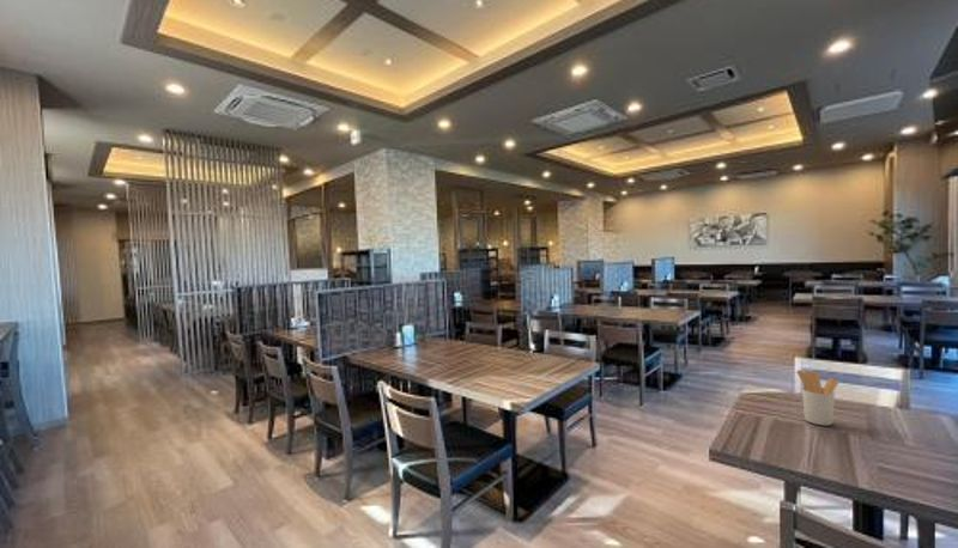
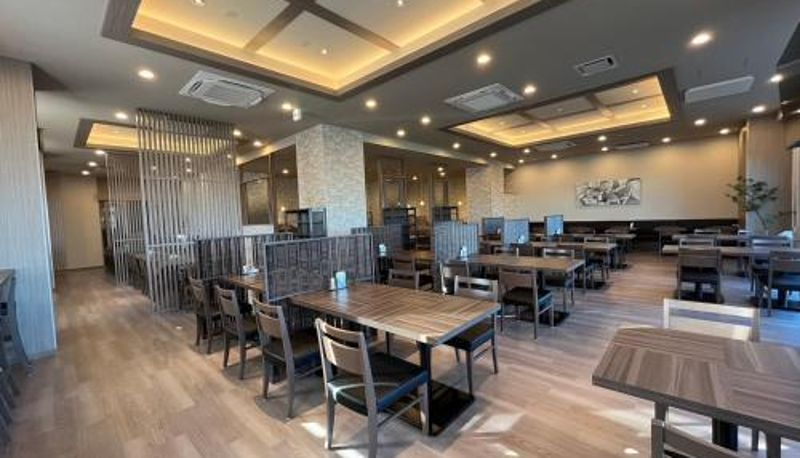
- utensil holder (814, 395)
